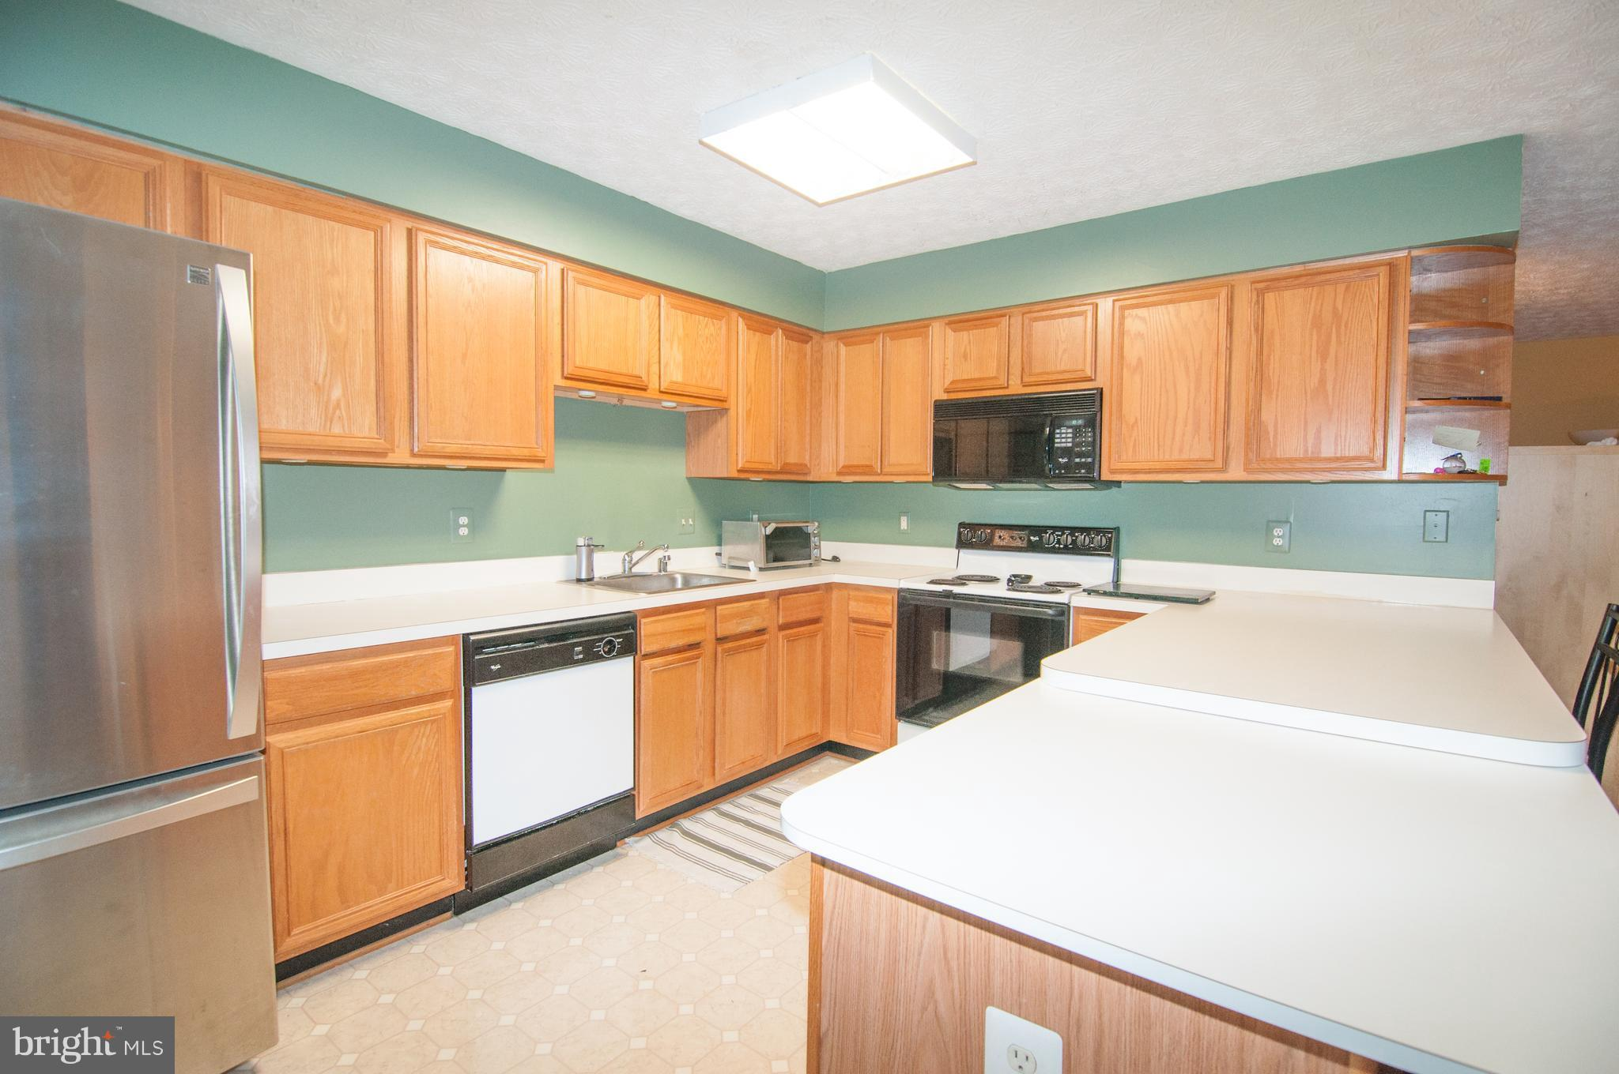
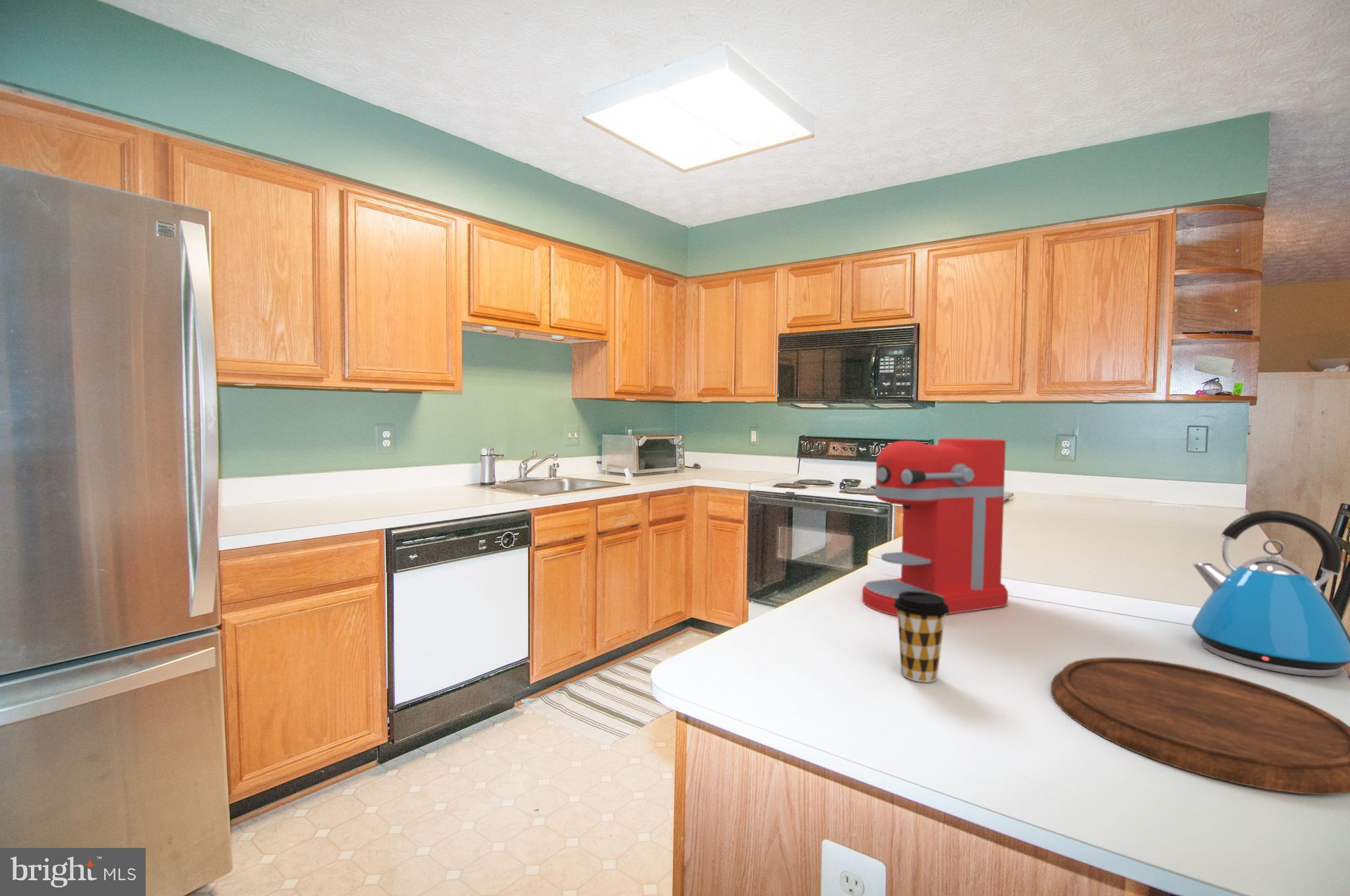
+ coffee maker (937, 521)
+ kettle (1277, 584)
+ coffee cup (920, 636)
+ cutting board (1194, 710)
